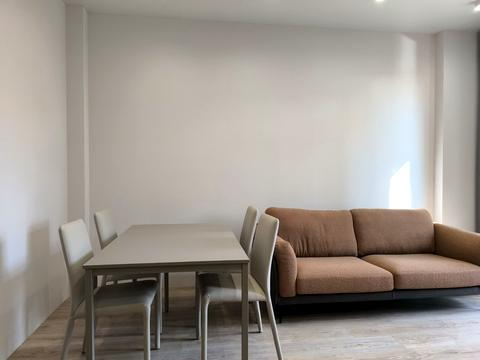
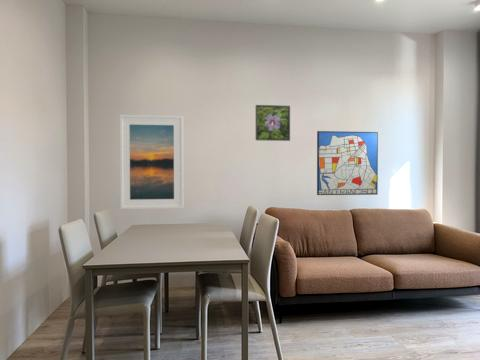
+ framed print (152, 162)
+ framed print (272, 123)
+ wall art (347, 163)
